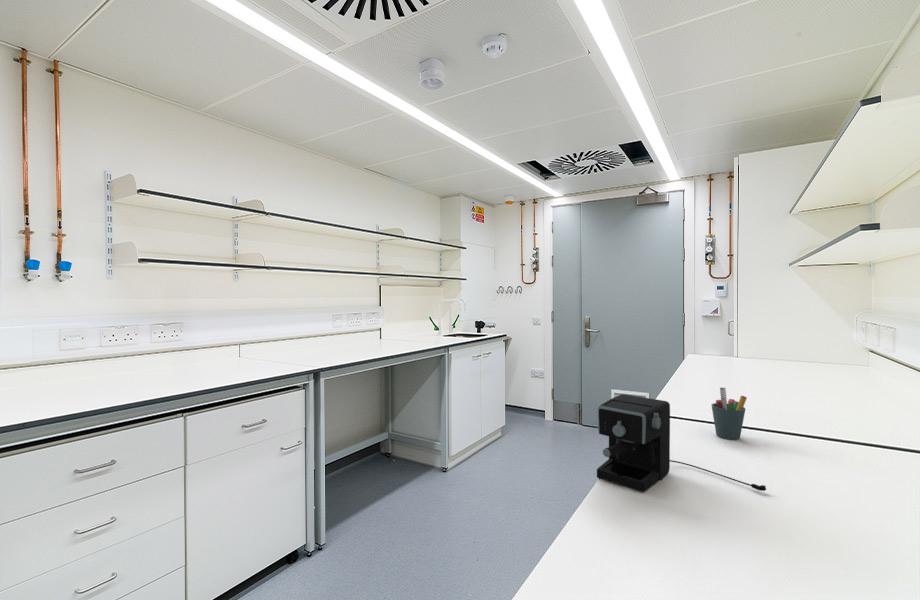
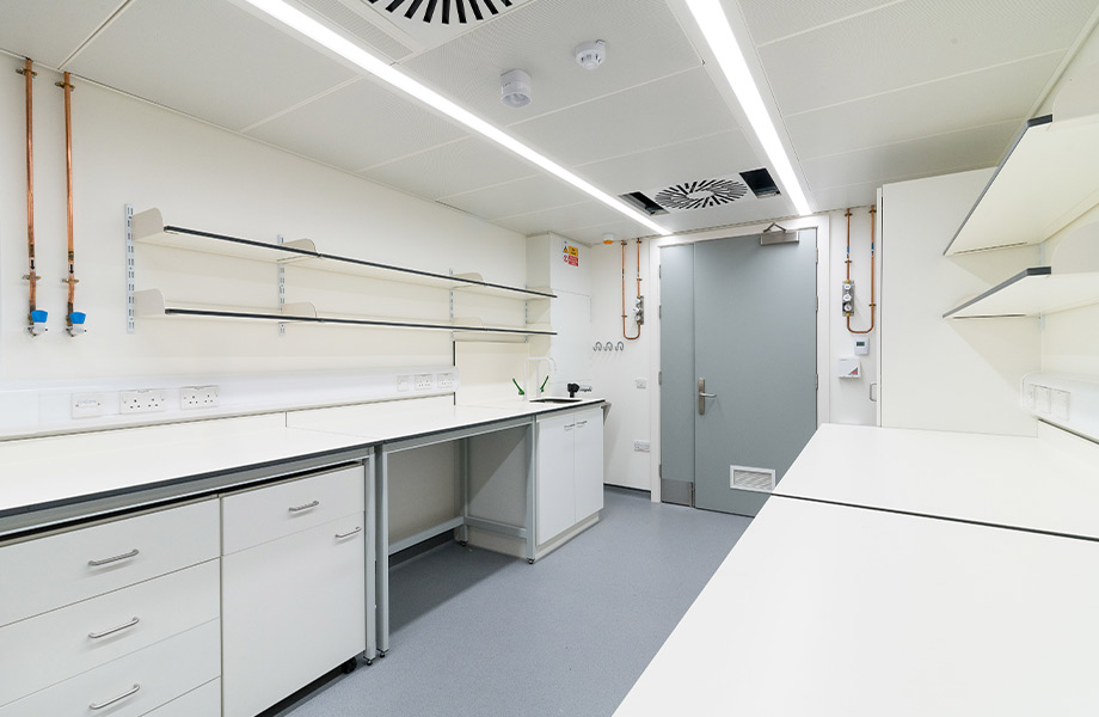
- coffee maker (669, 446)
- pen holder (728, 413)
